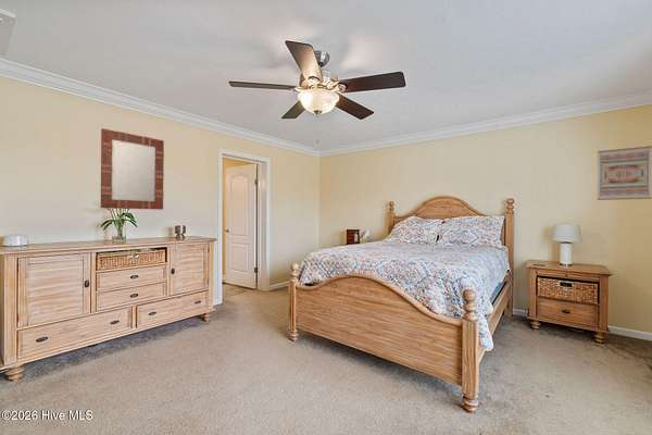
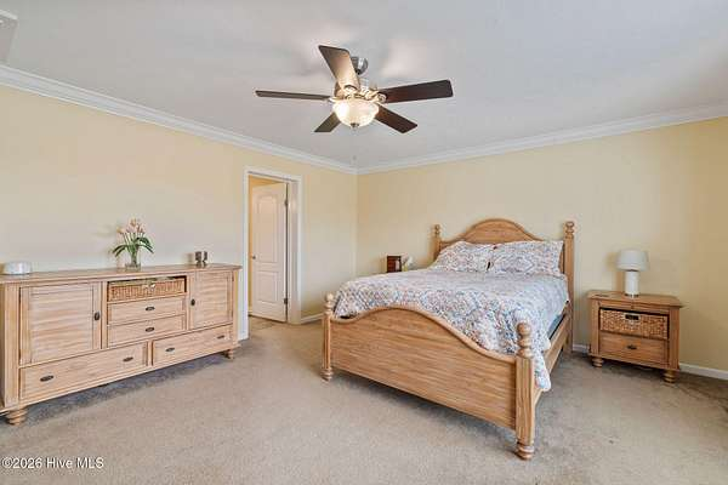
- home mirror (134, 172)
- wall art (623, 174)
